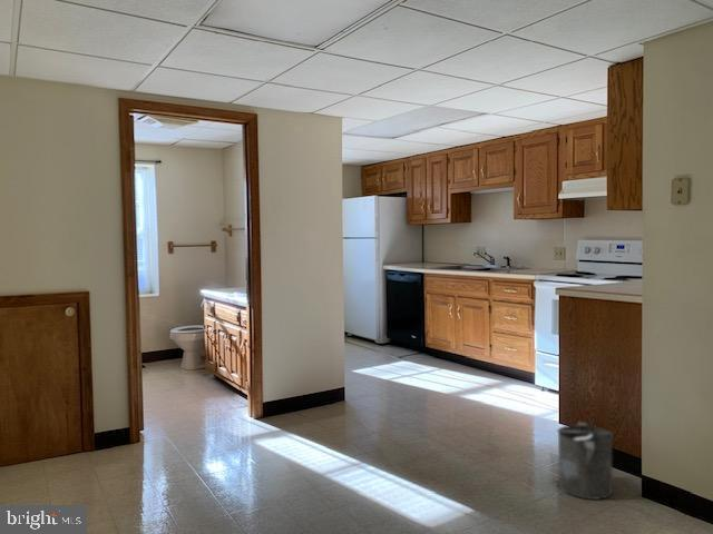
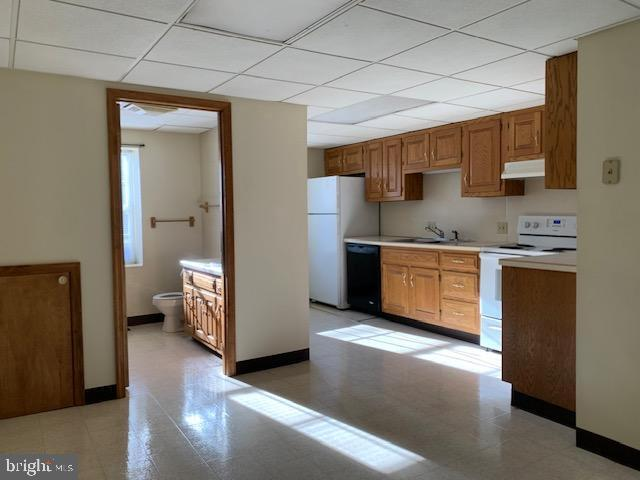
- bucket (585, 452)
